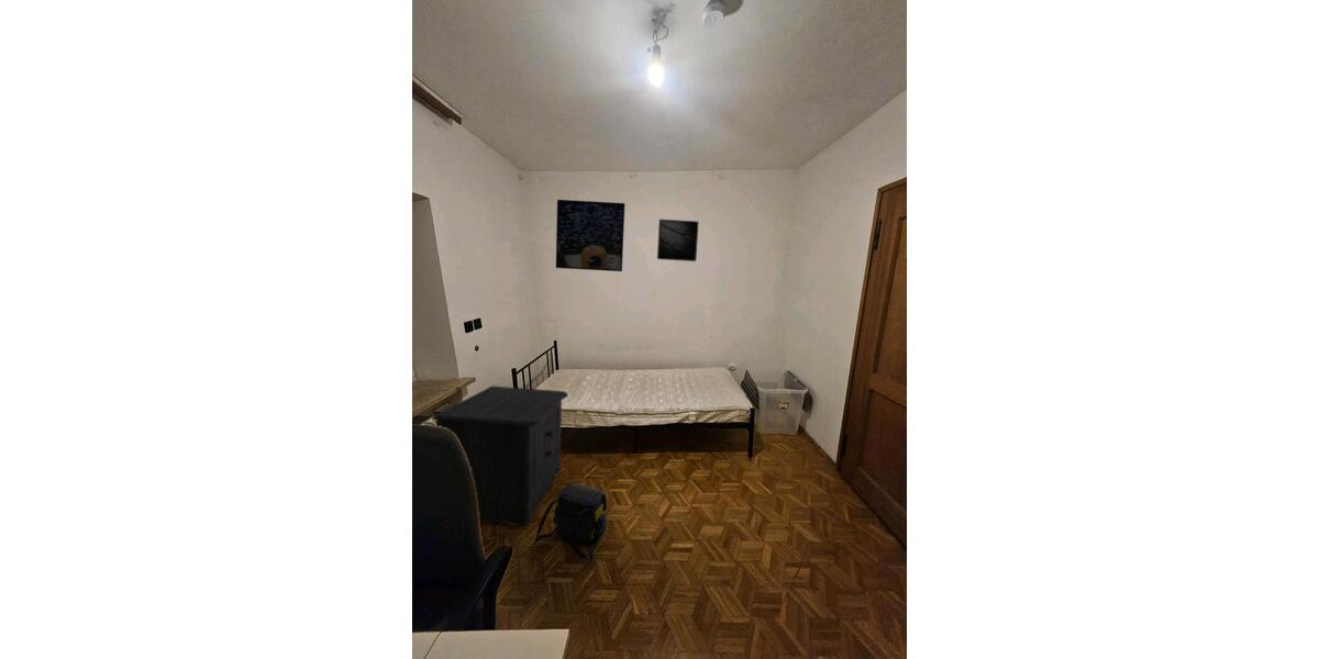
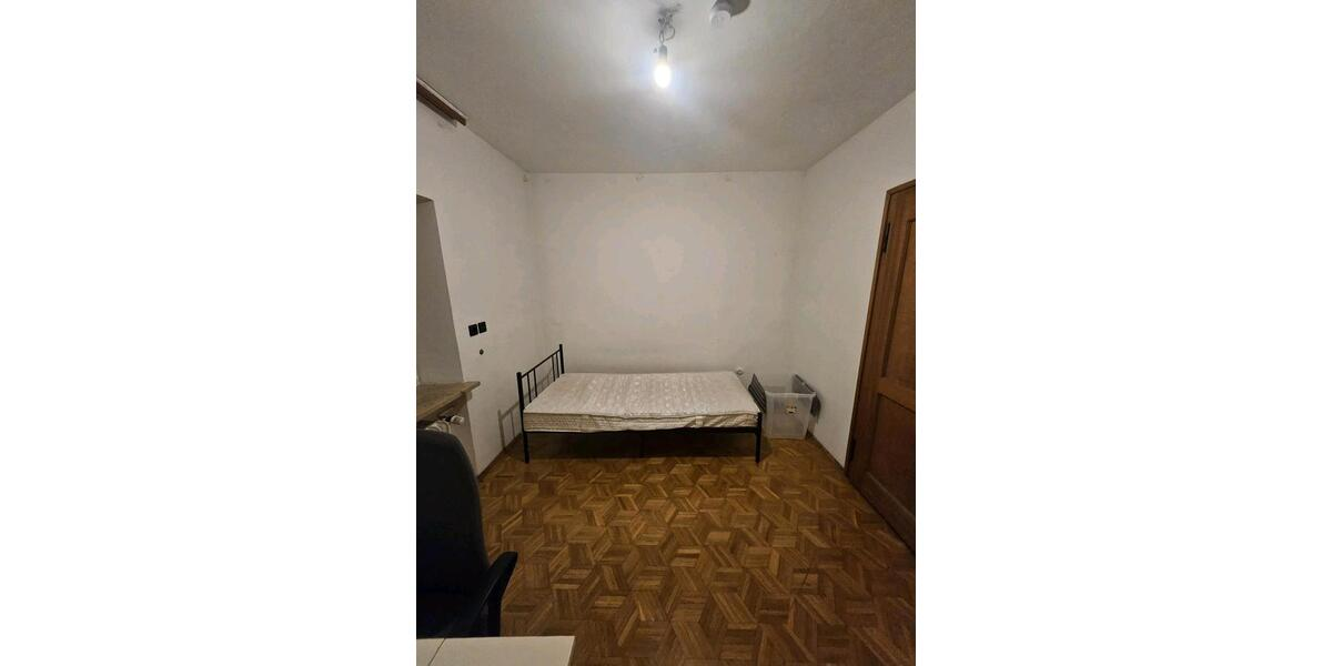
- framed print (677, 239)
- shoulder bag (576, 517)
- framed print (589, 235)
- nightstand (509, 448)
